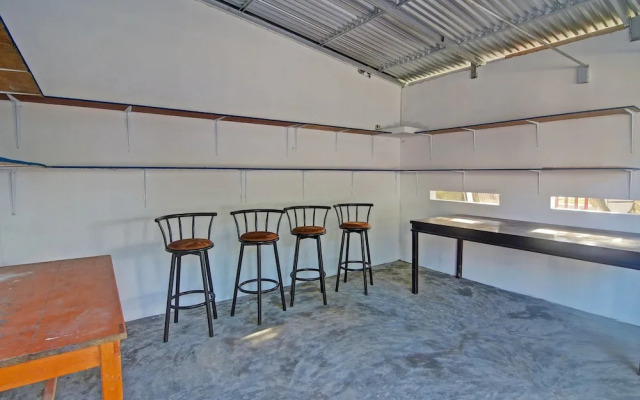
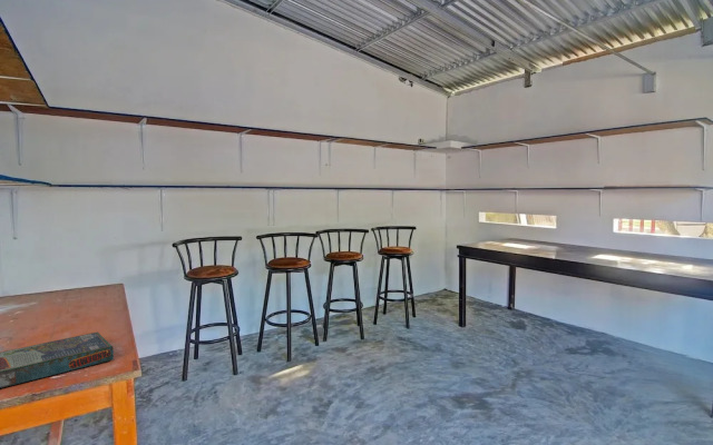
+ board game (49, 357)
